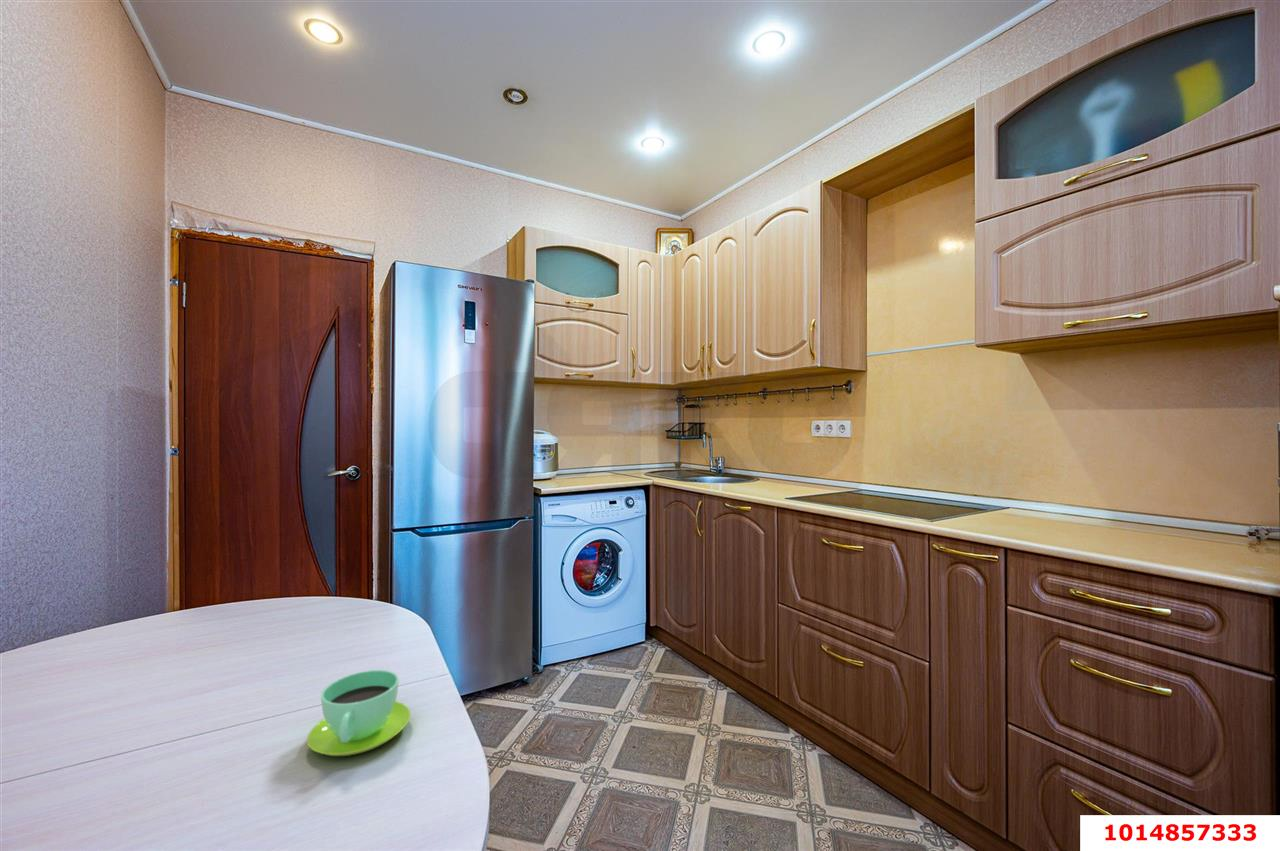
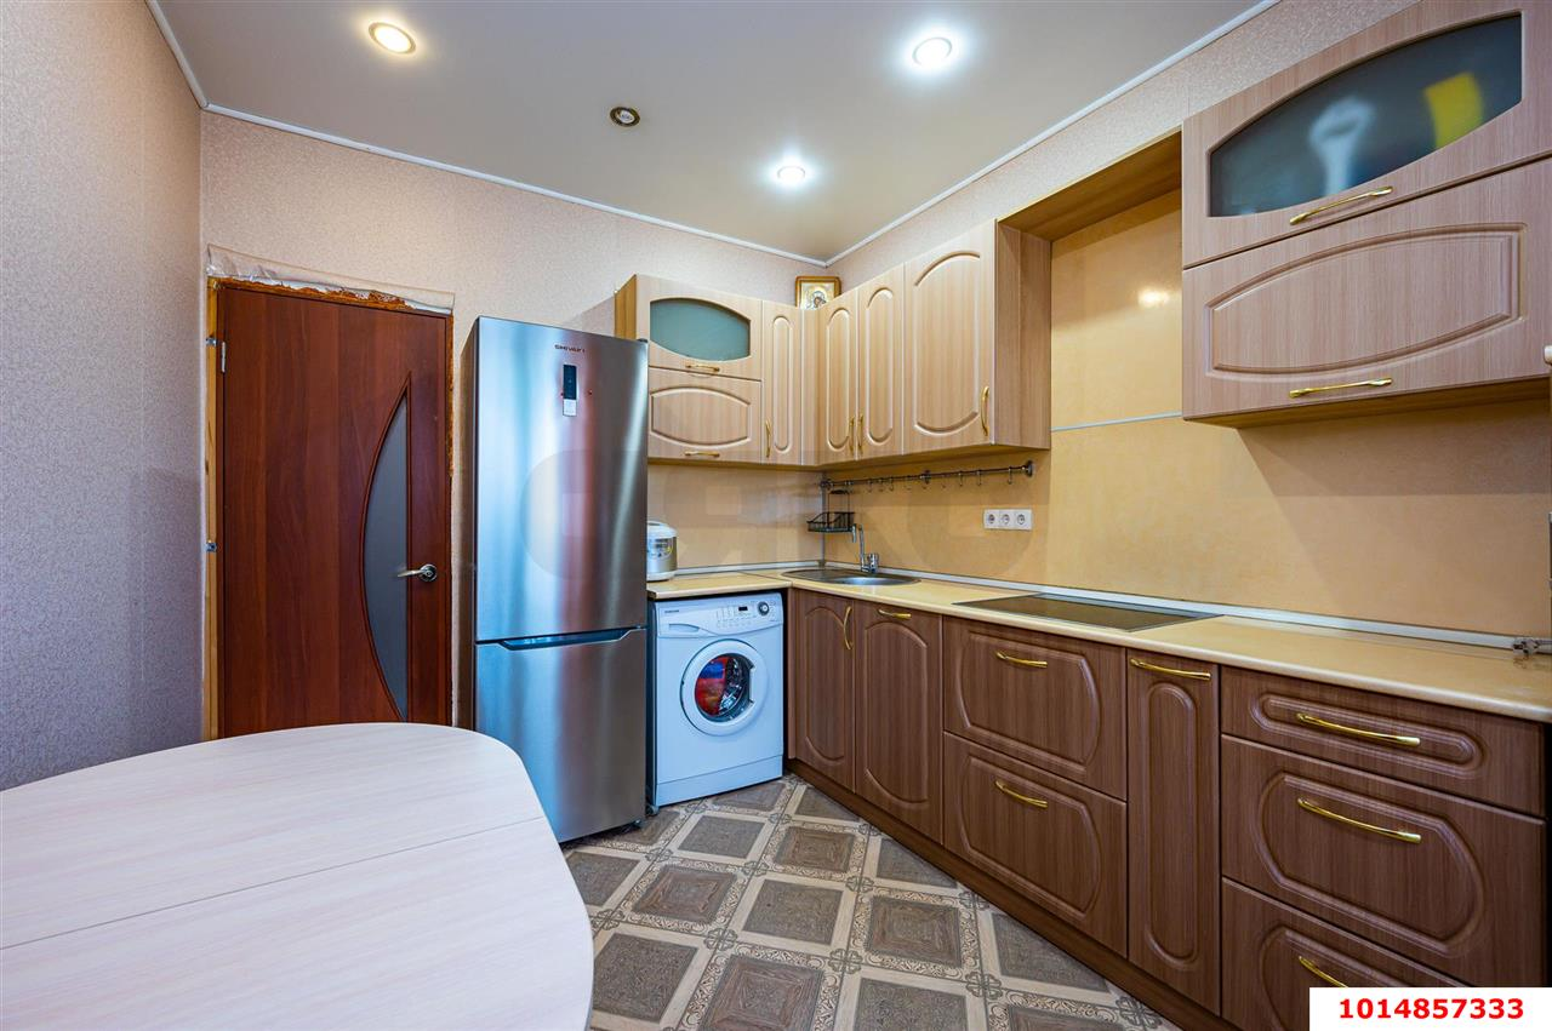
- cup (359, 711)
